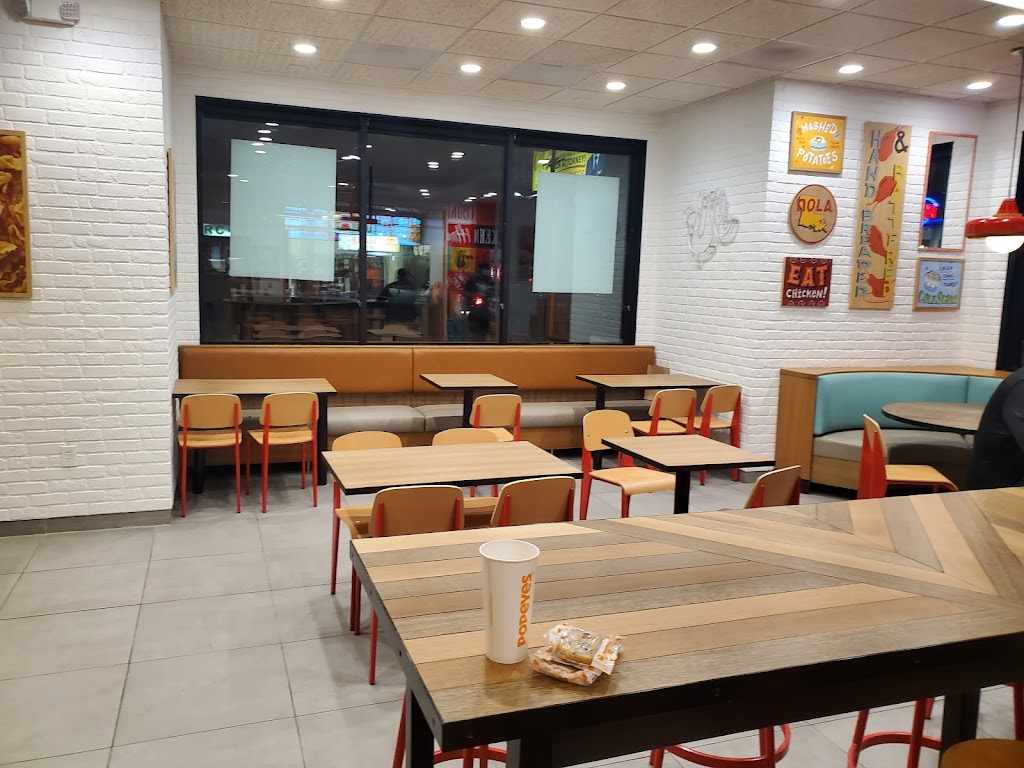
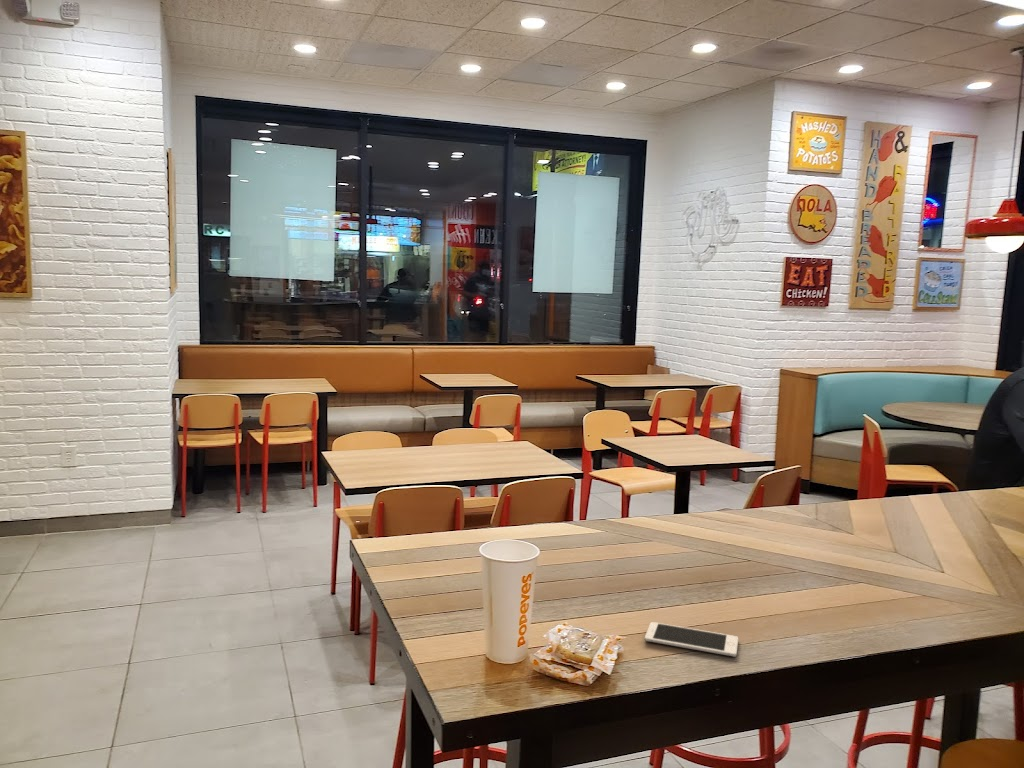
+ cell phone (691, 638)
